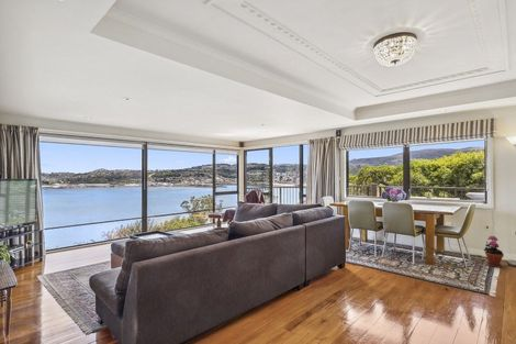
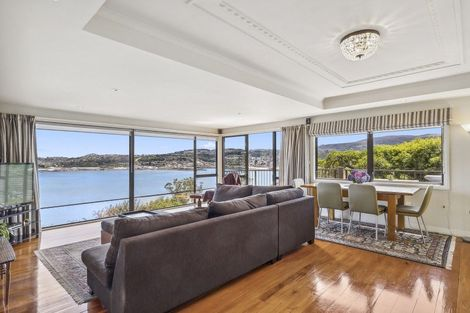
- potted plant (493, 251)
